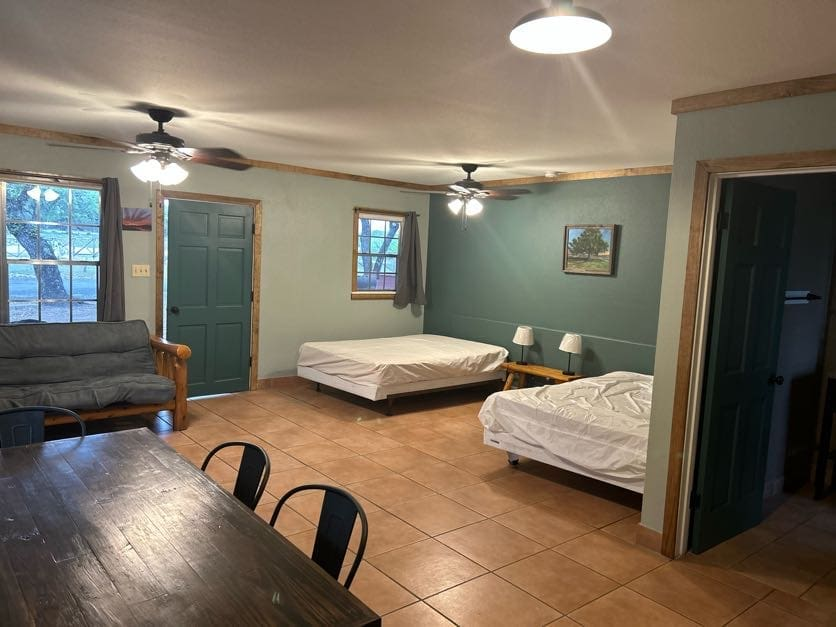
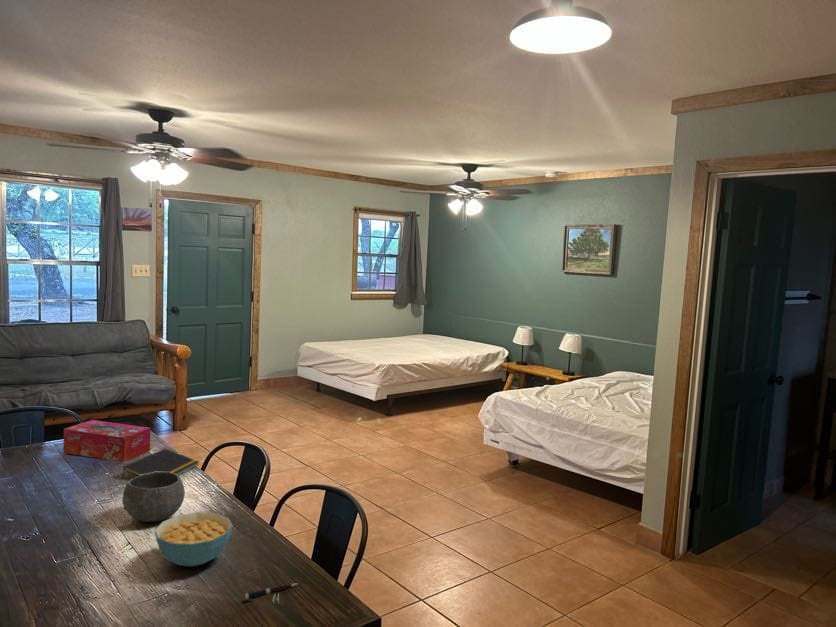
+ pen (272, 589)
+ notepad (162, 465)
+ tissue box (107, 440)
+ bowl (153, 498)
+ cereal bowl (193, 544)
